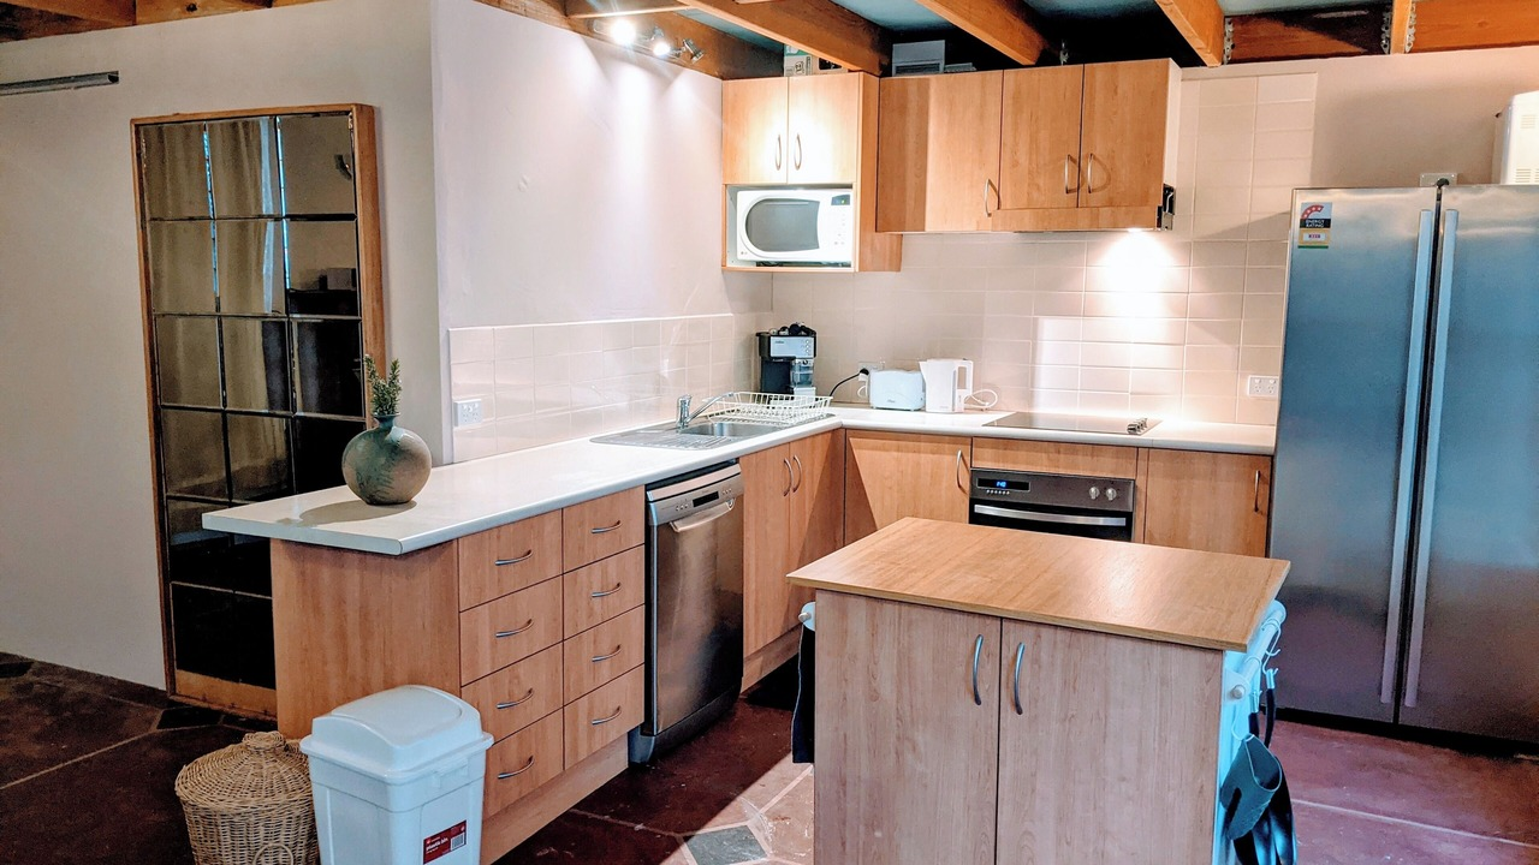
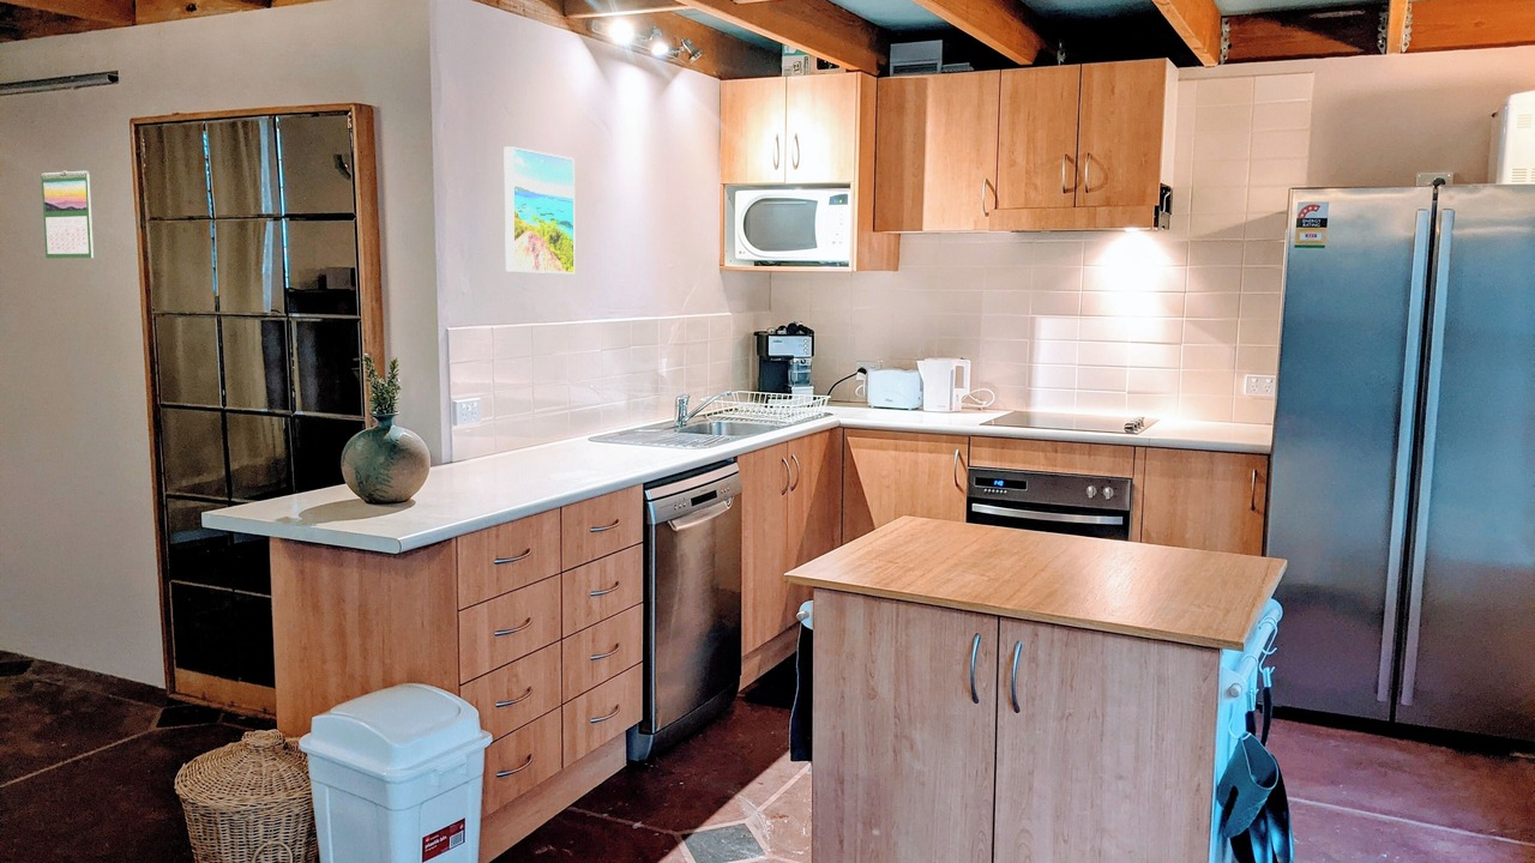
+ calendar (66, 213)
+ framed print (541, 212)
